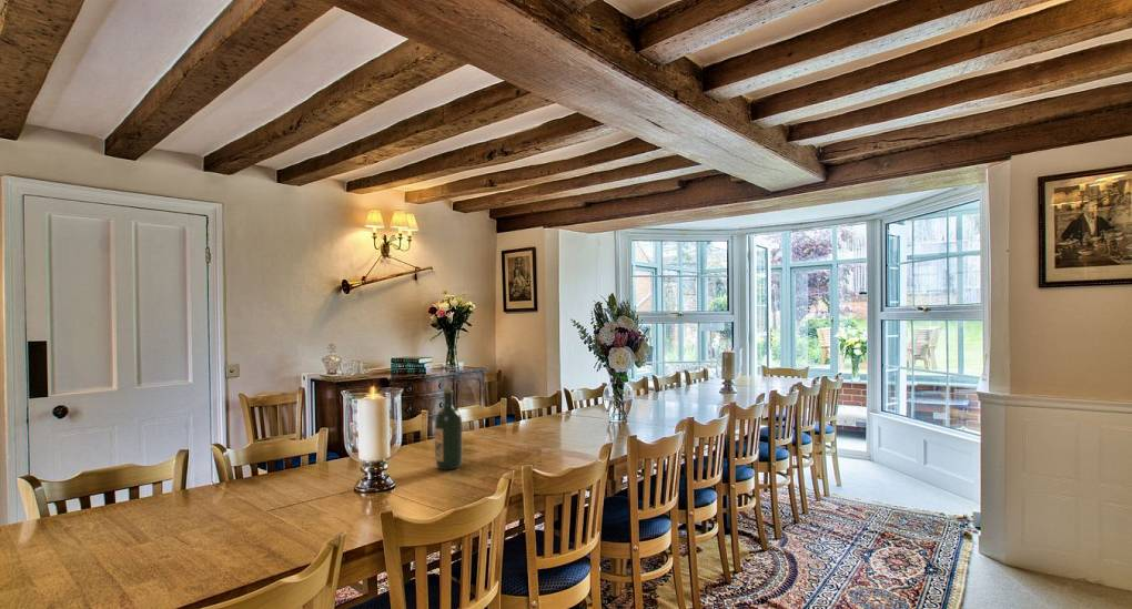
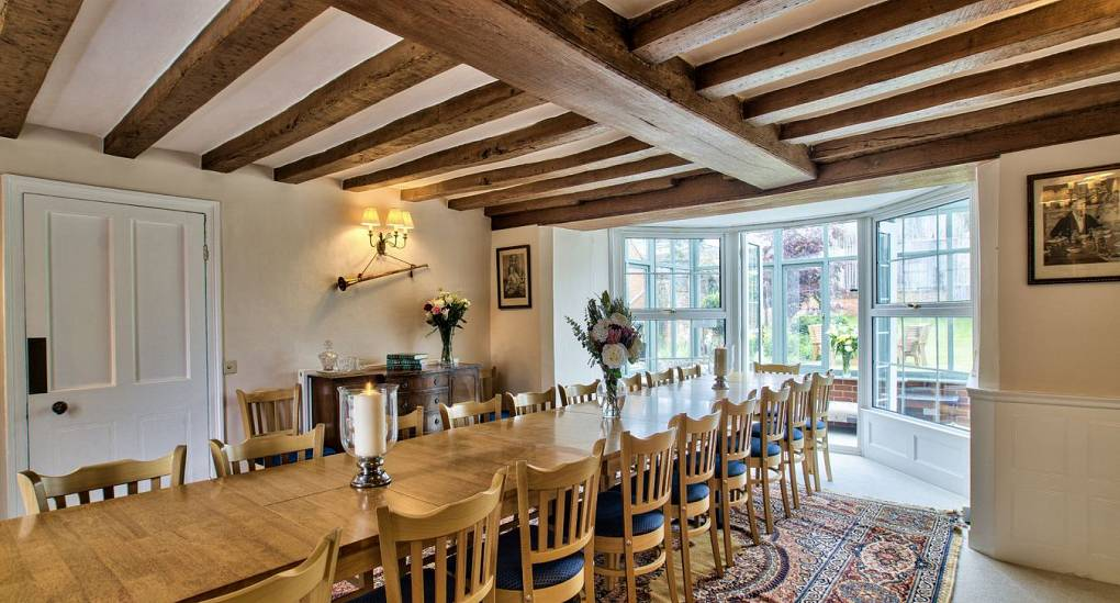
- wine bottle (448, 427)
